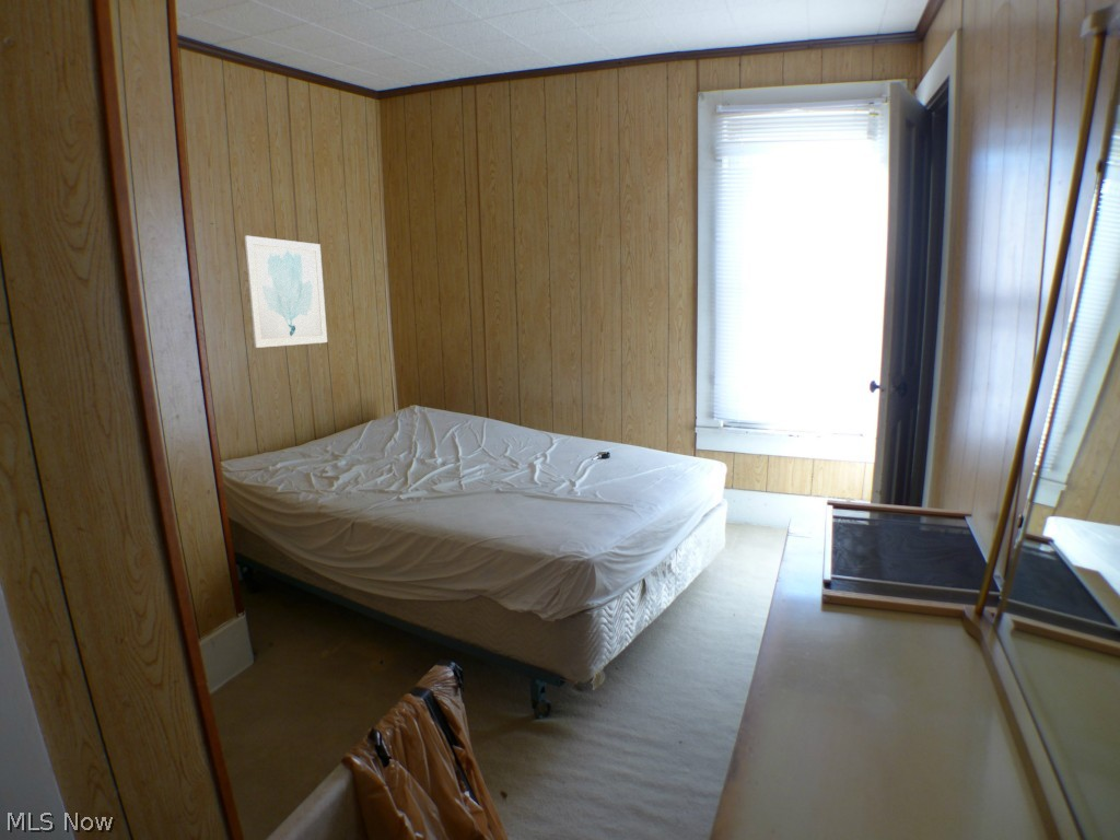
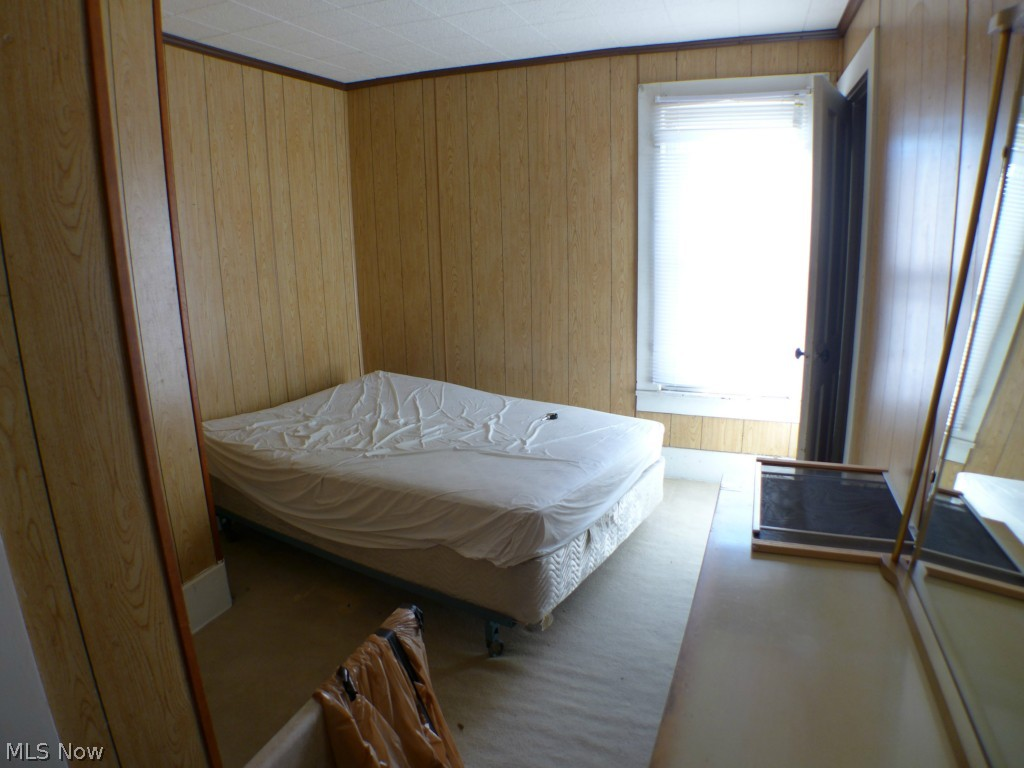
- wall art (289, 293)
